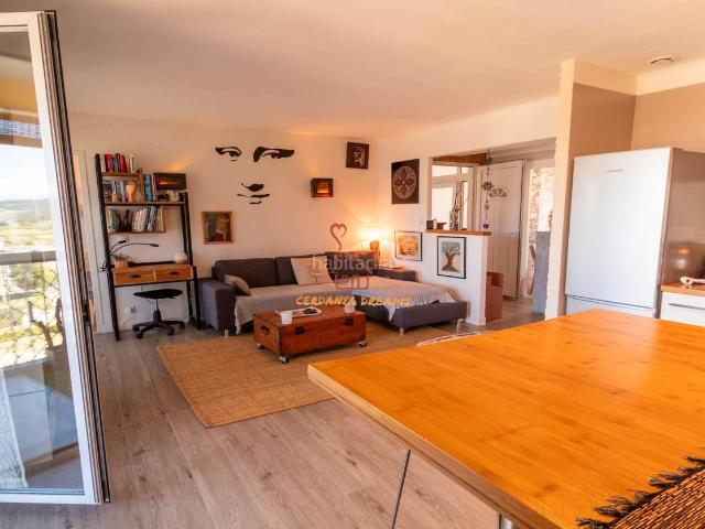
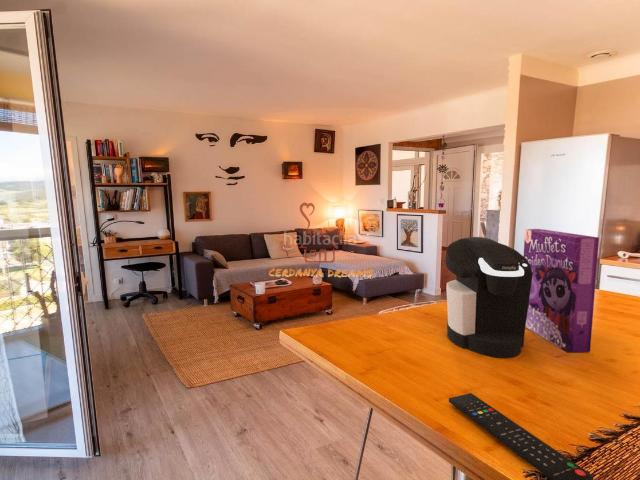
+ remote control (510, 435)
+ cereal box (554, 285)
+ coffee maker (487, 291)
